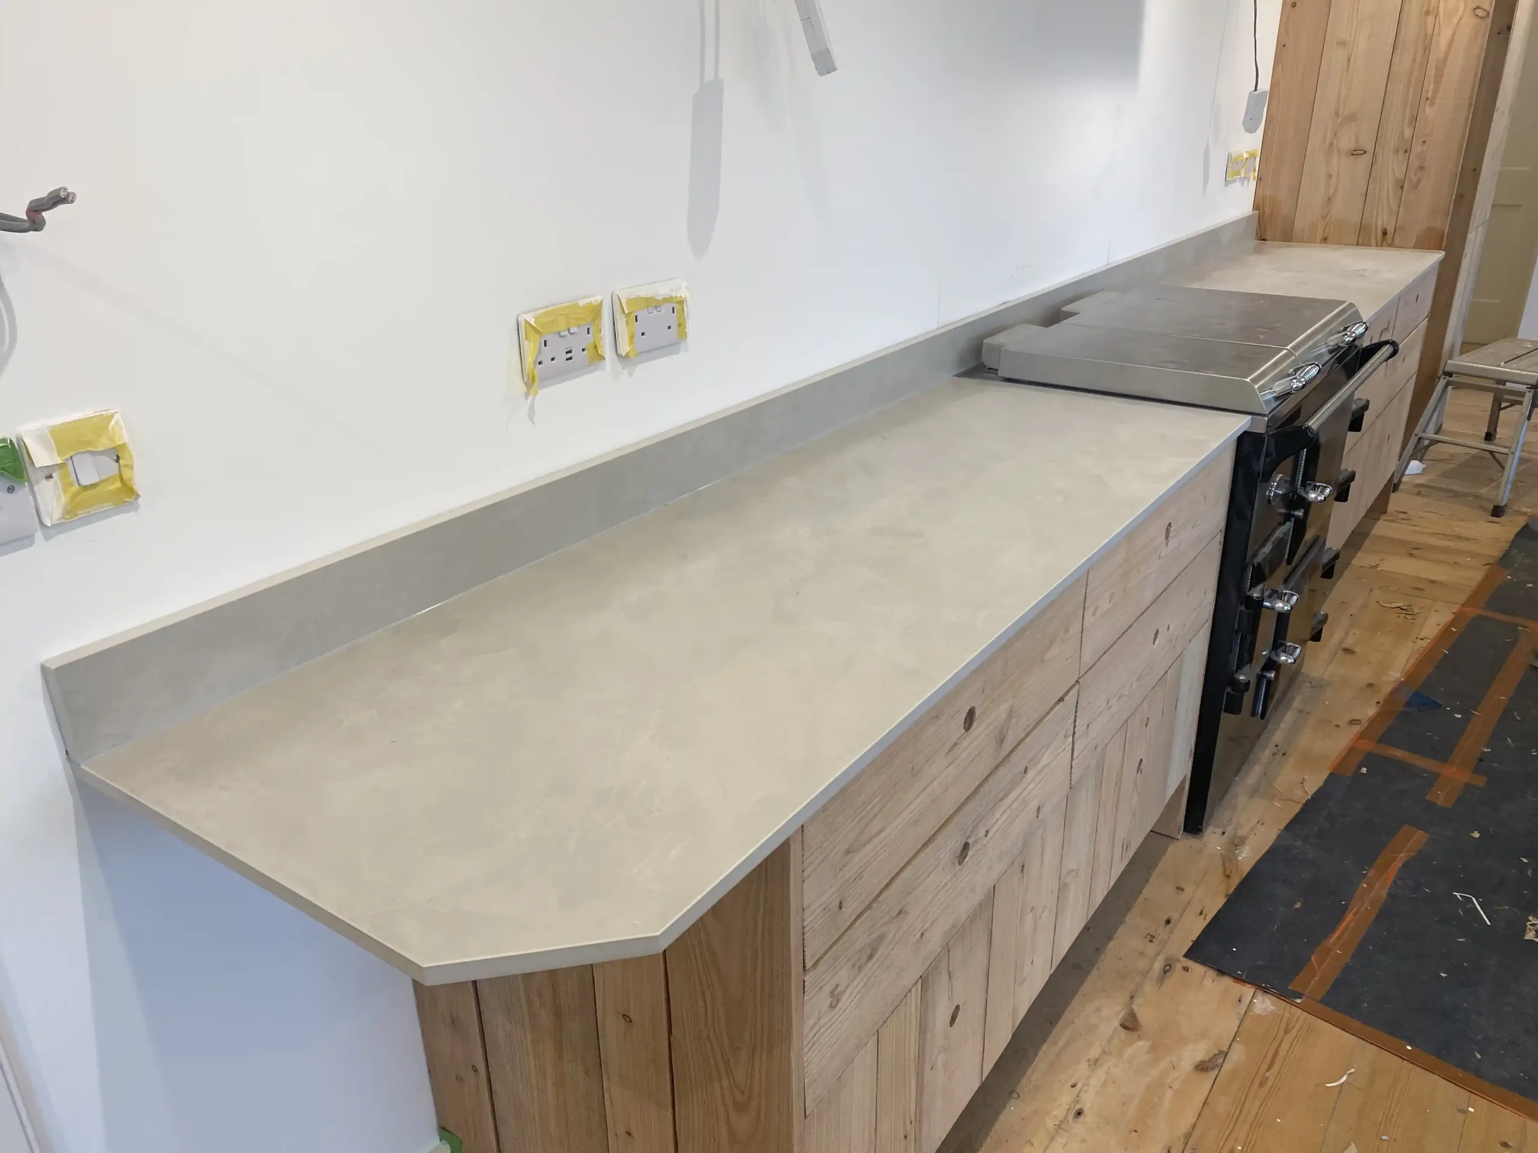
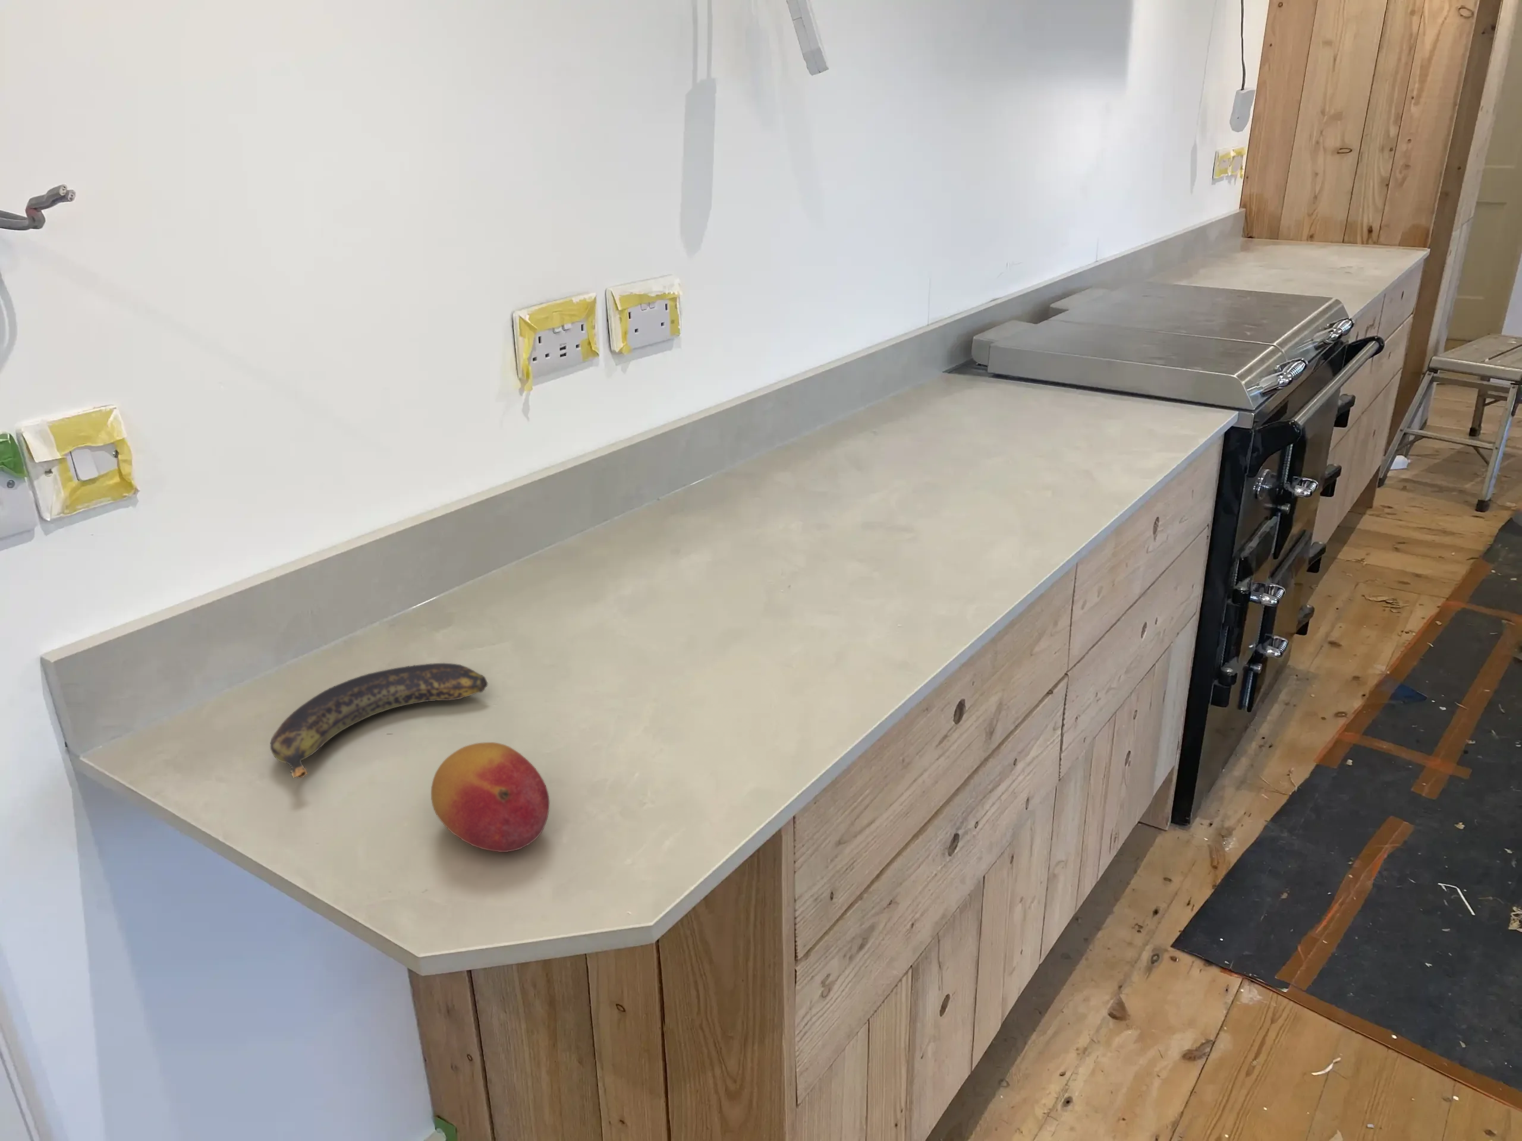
+ banana (367, 713)
+ fruit (484, 795)
